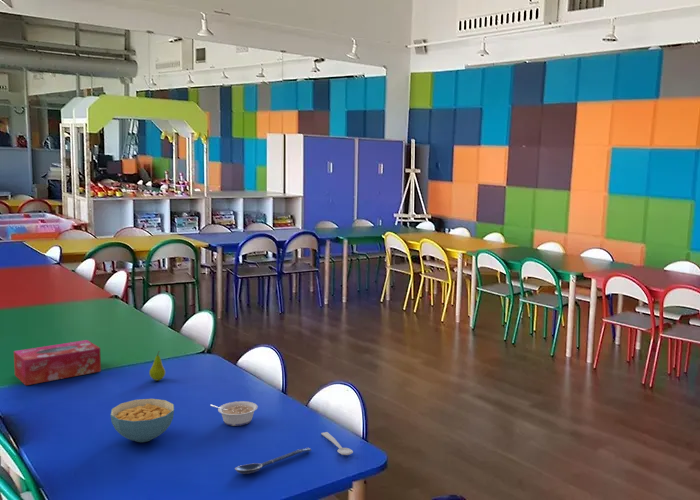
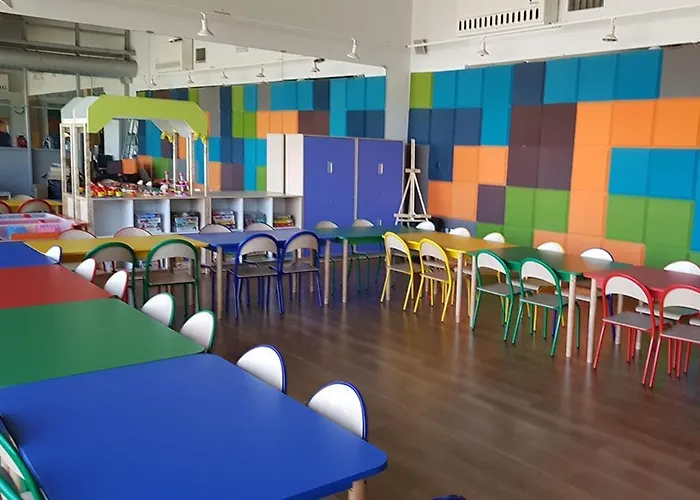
- spoon (275, 460)
- legume (236, 413)
- fruit (157, 365)
- cereal bowl (143, 423)
- spoon (335, 443)
- tissue box (58, 361)
